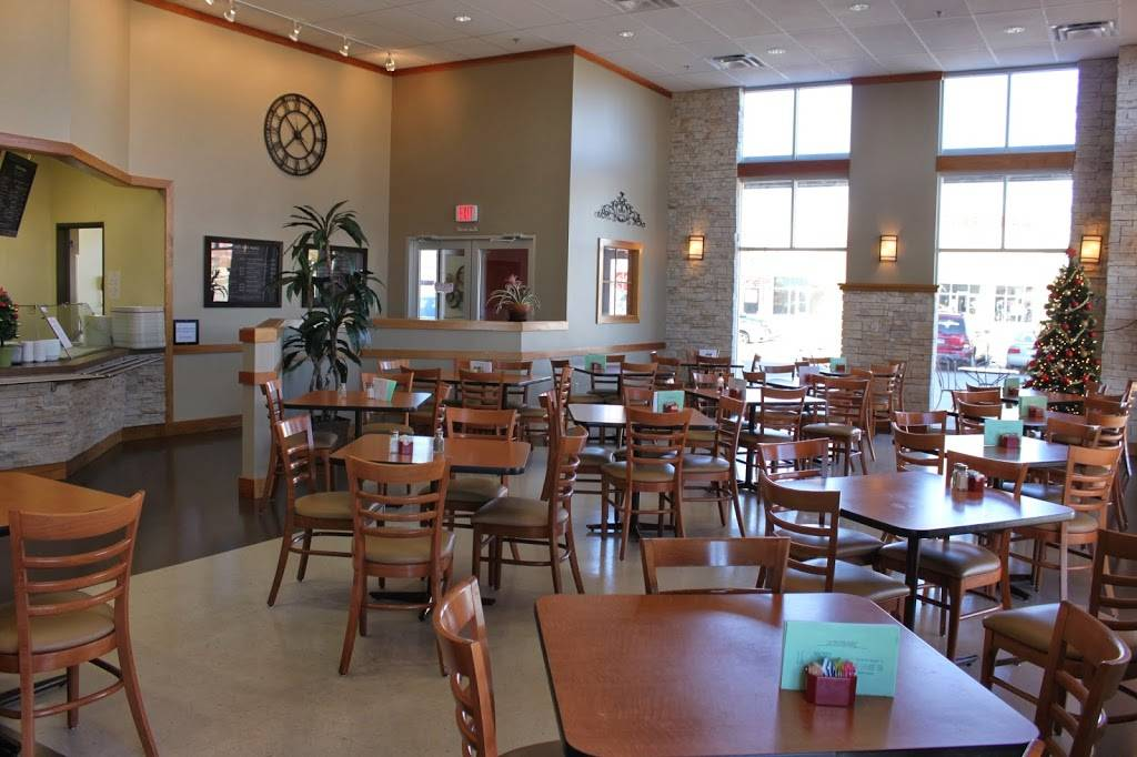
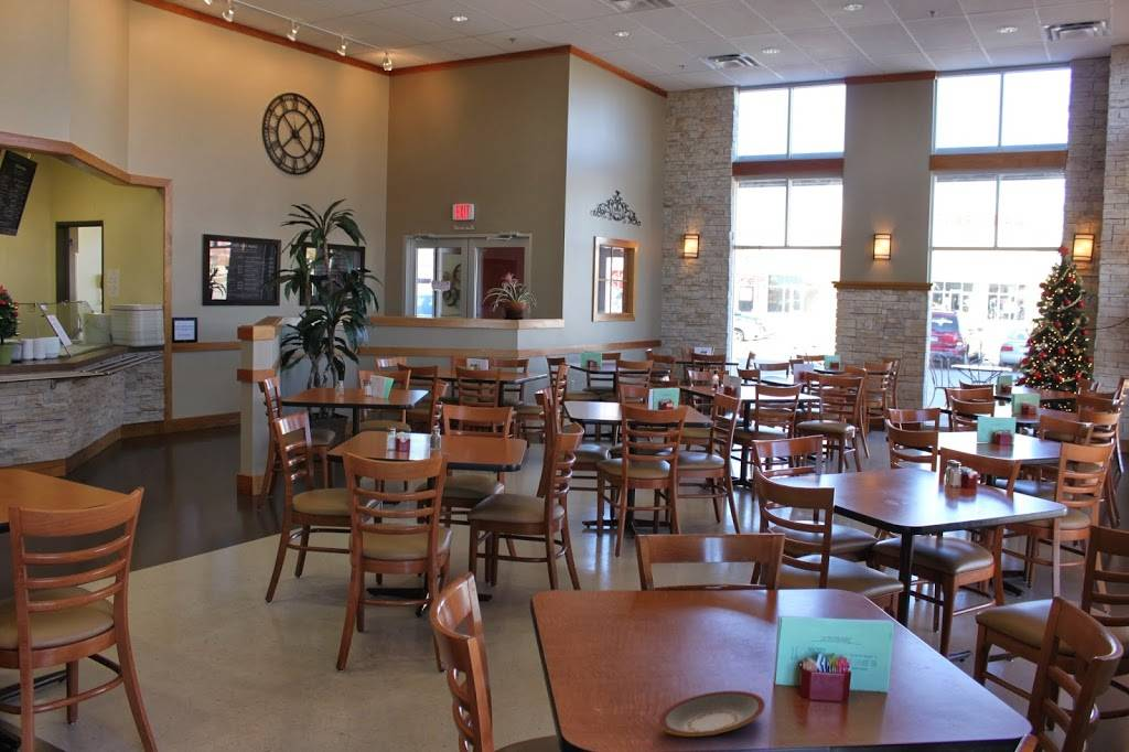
+ plate (712, 717)
